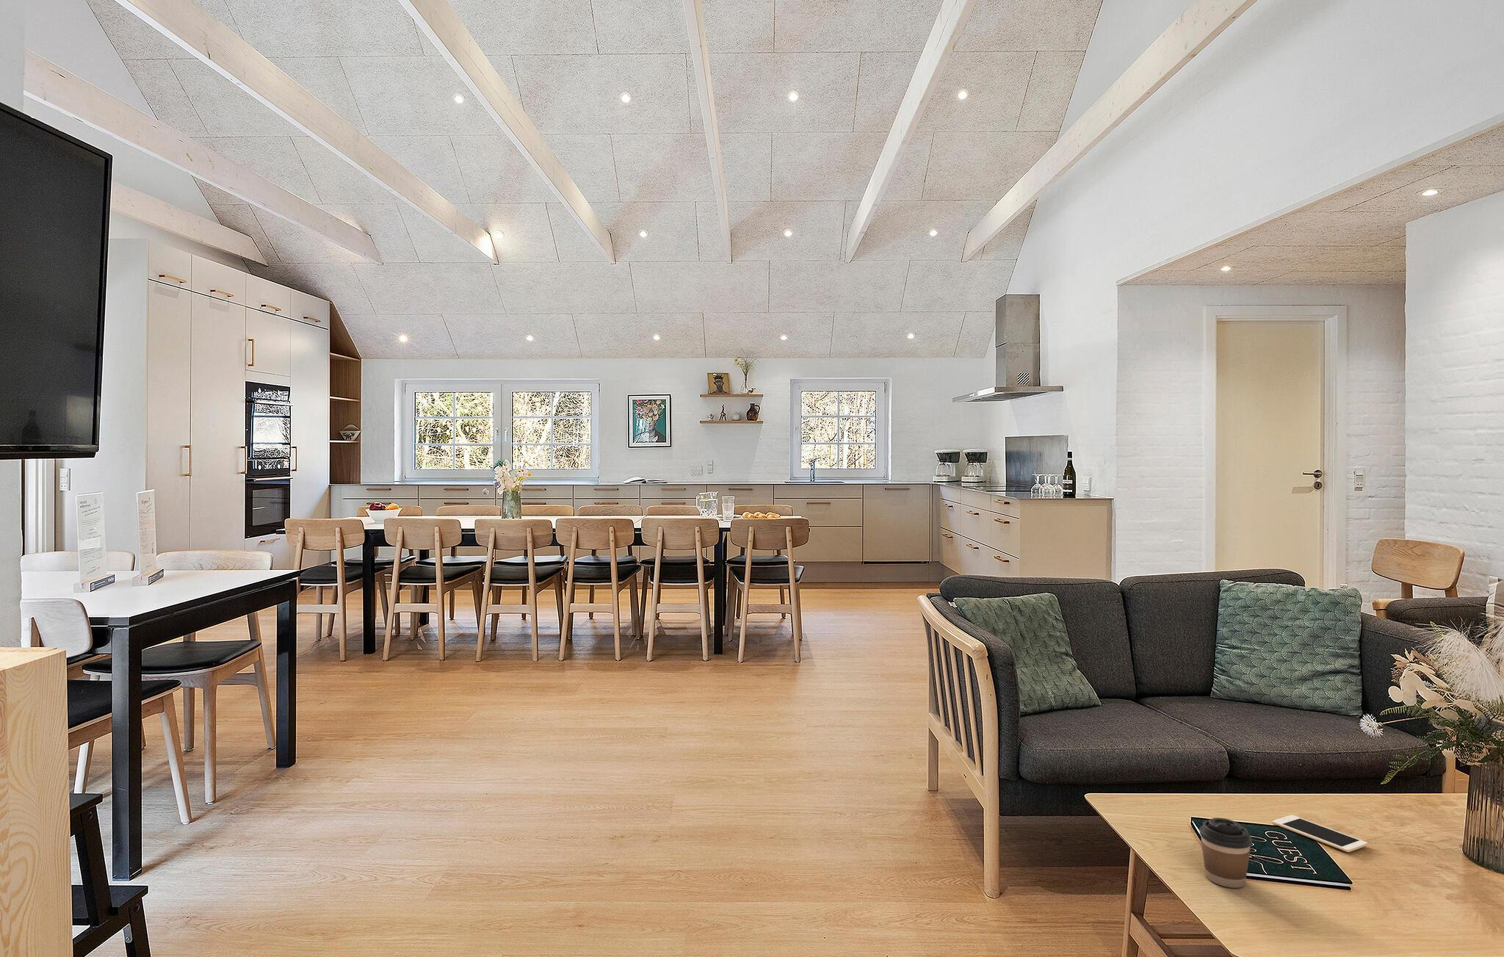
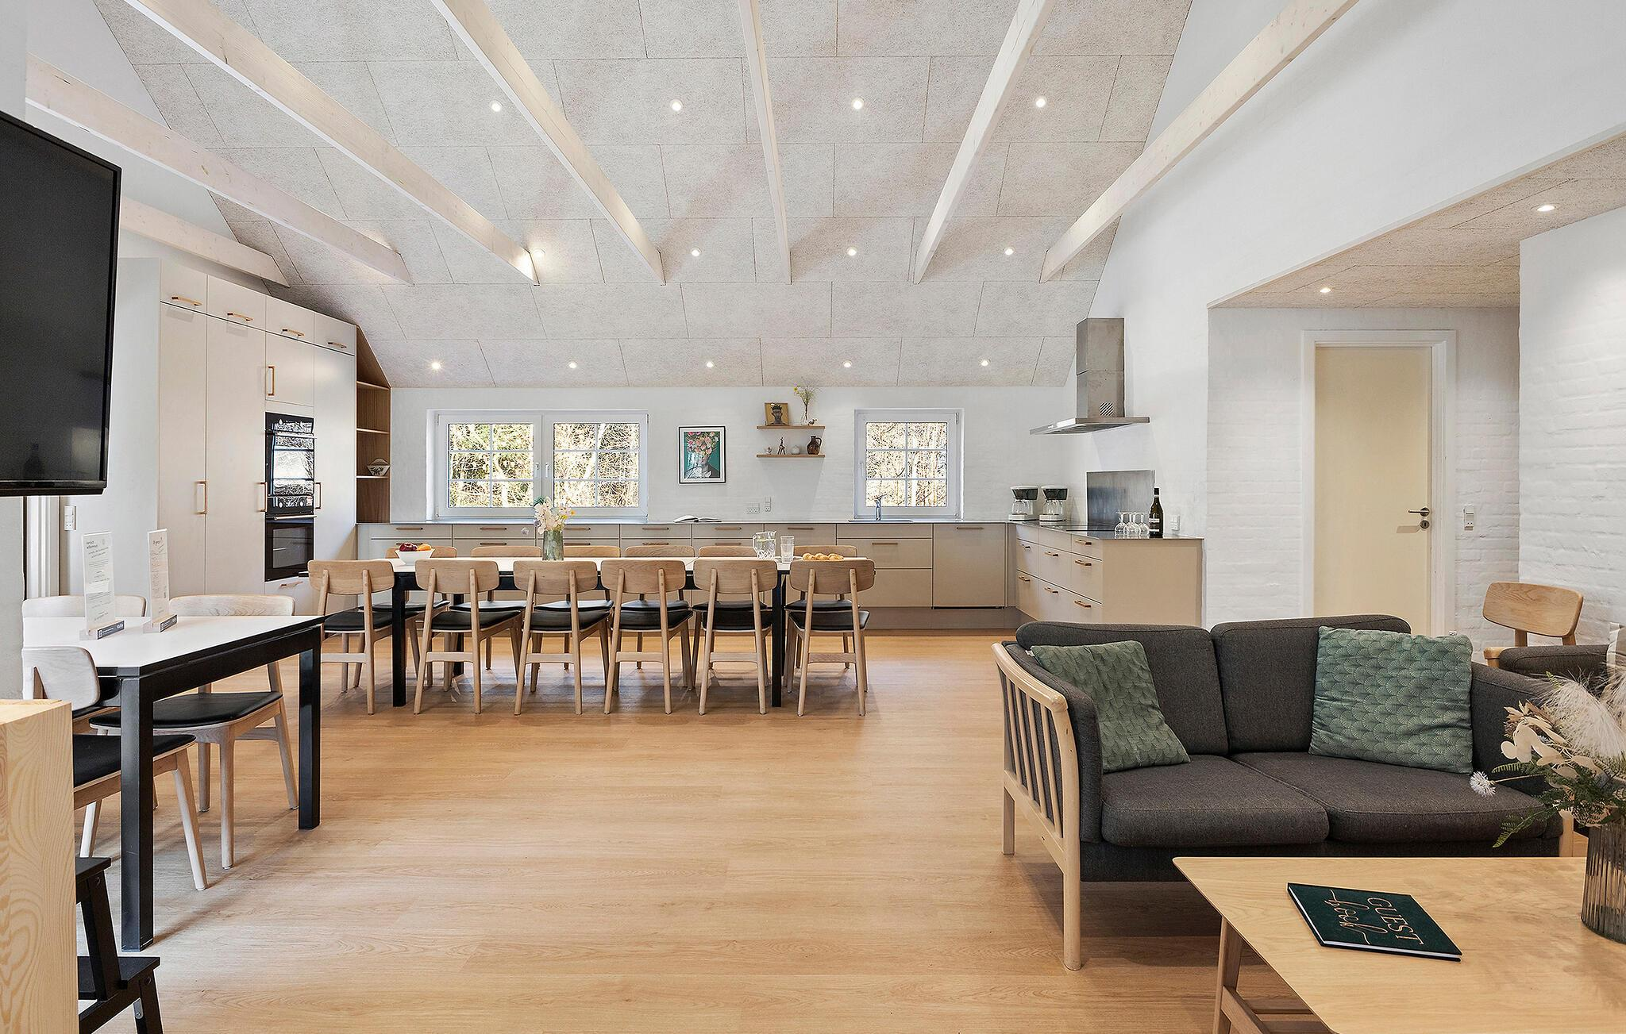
- cell phone (1319, 832)
- coffee cup (1224, 850)
